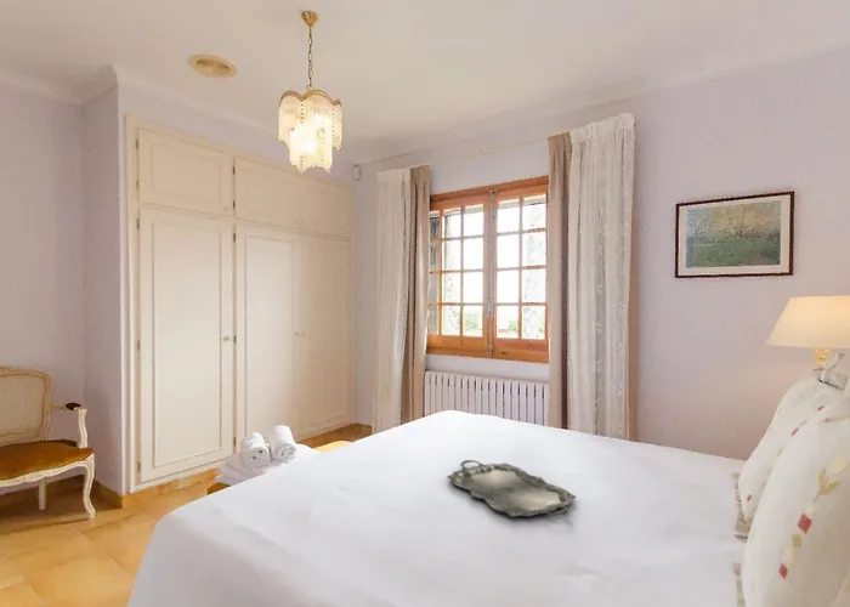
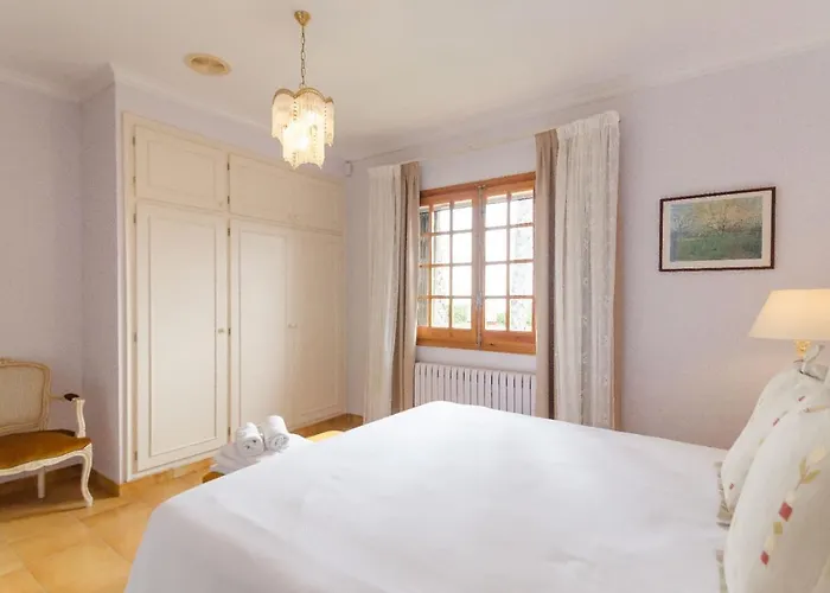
- serving tray (508, 486)
